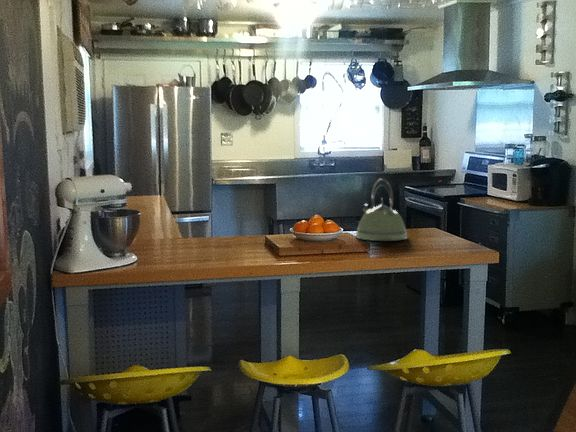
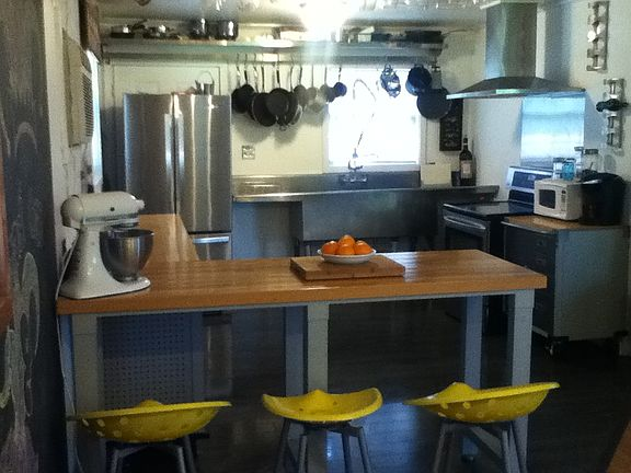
- kettle (379, 207)
